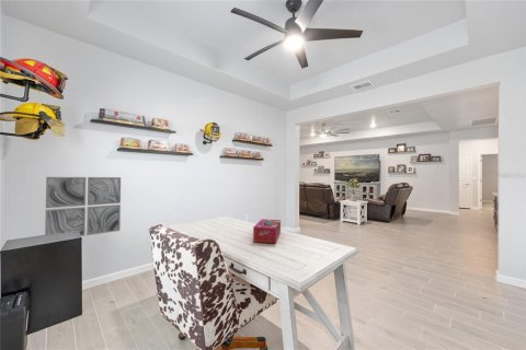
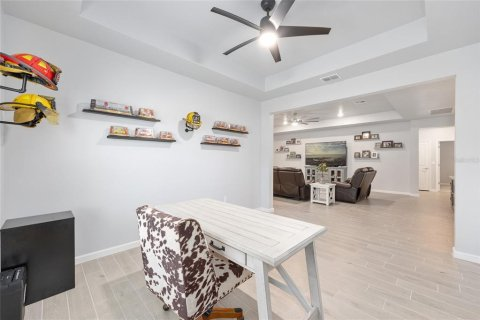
- tissue box (267, 230)
- wall art (84, 207)
